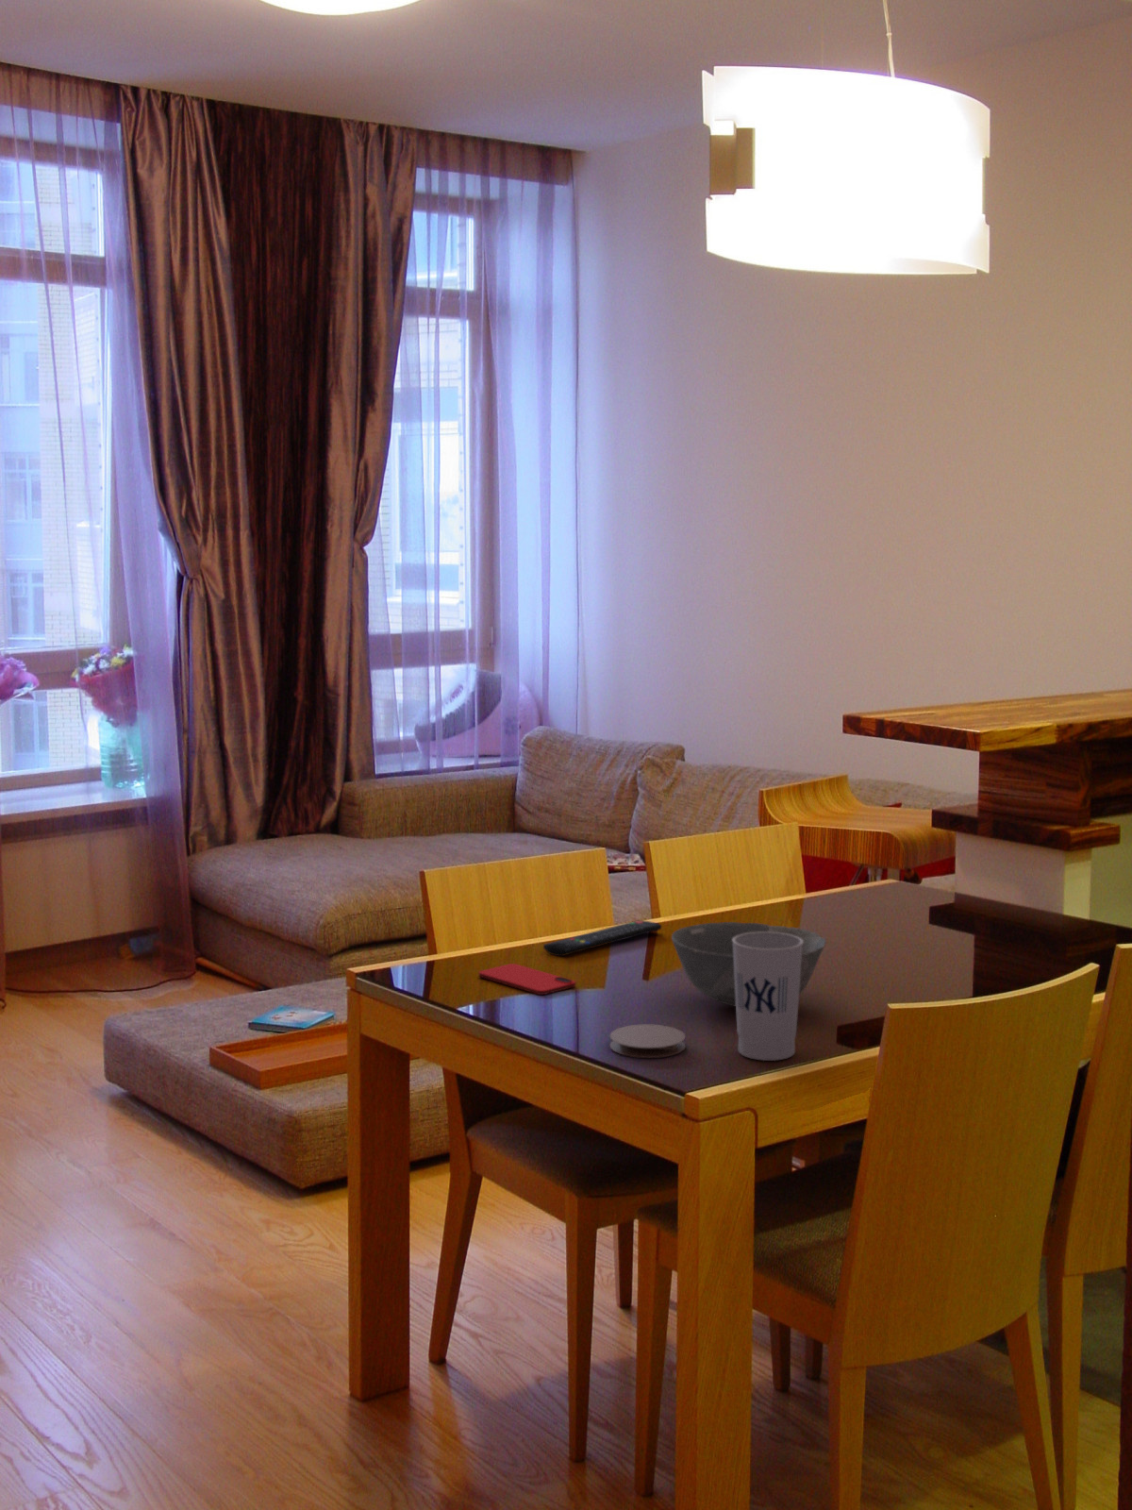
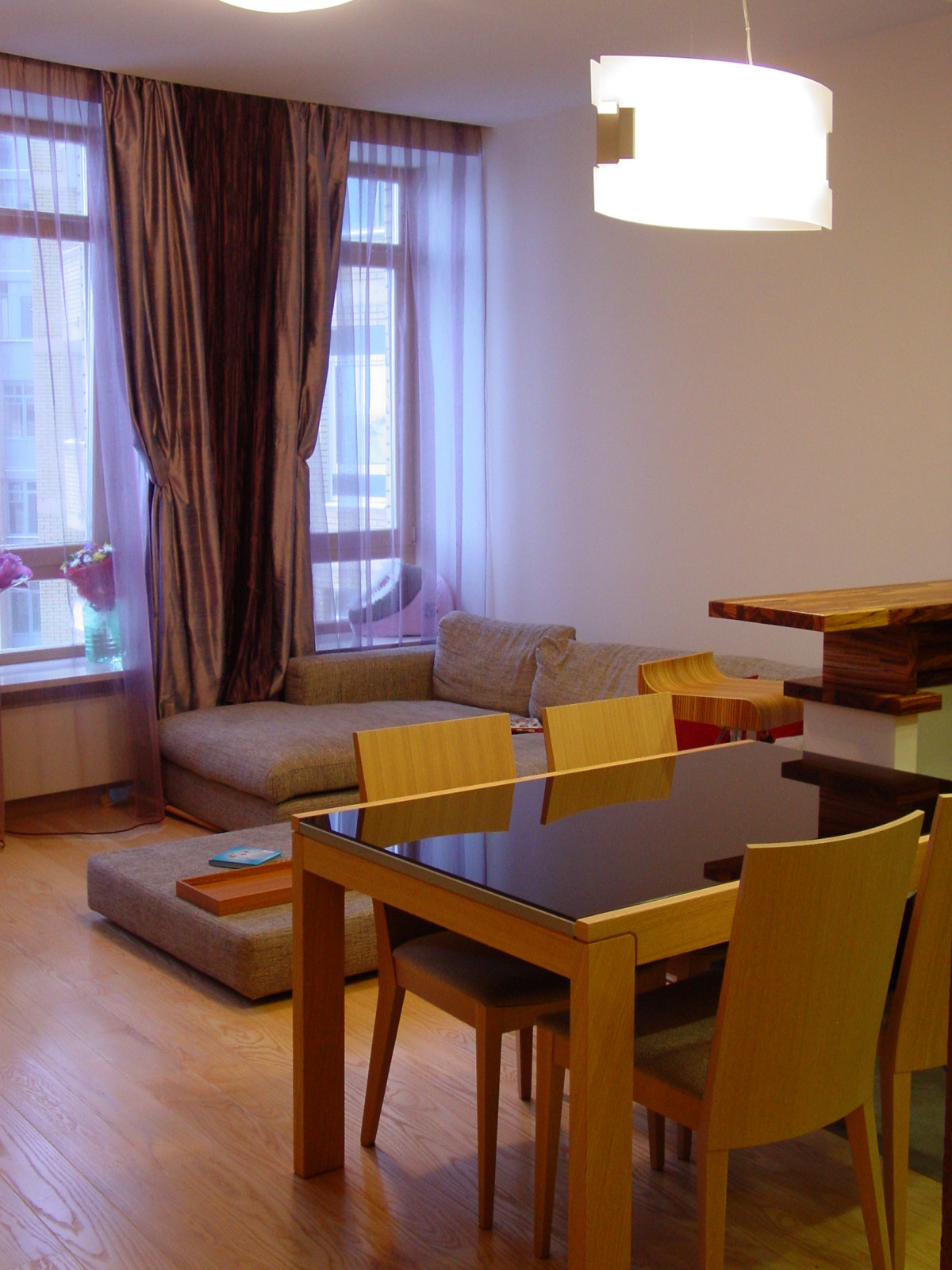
- coaster (647, 1040)
- smartphone (527, 977)
- bowl (734, 973)
- remote control (605, 938)
- cup (767, 995)
